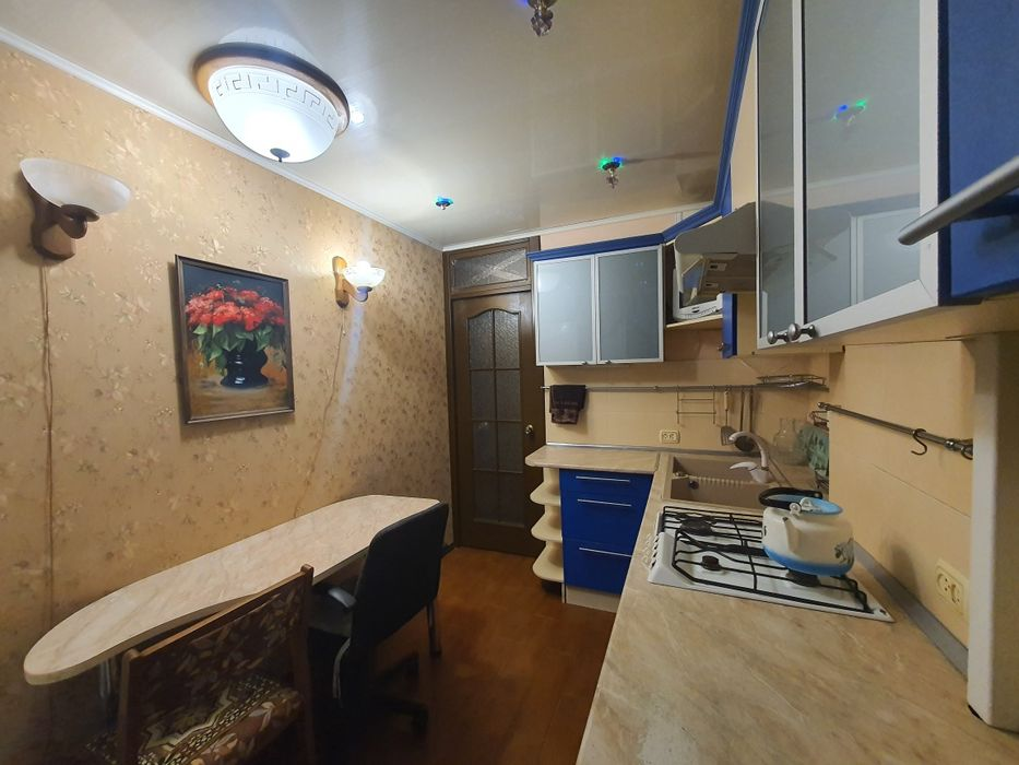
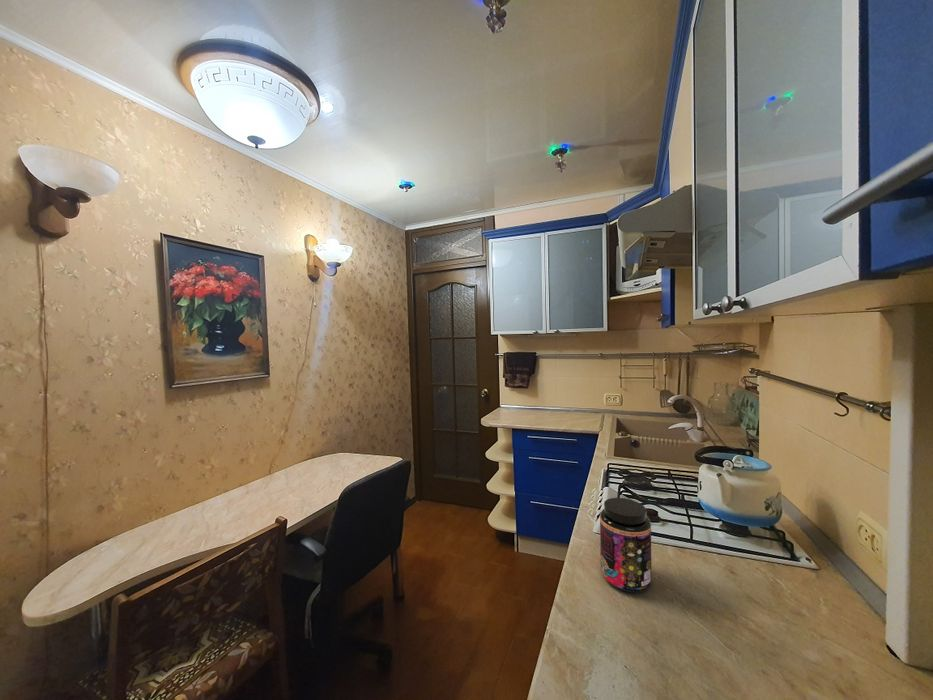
+ jar (625, 542)
